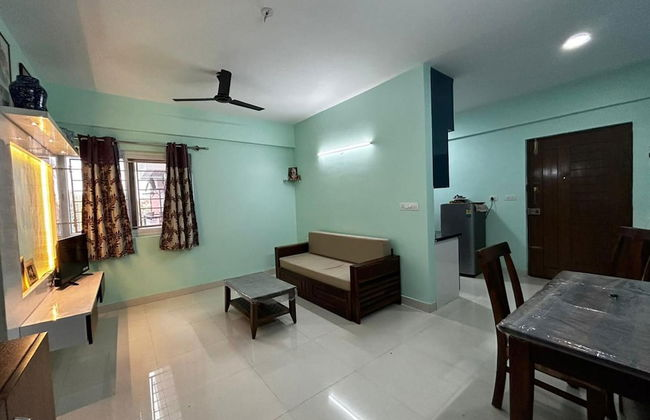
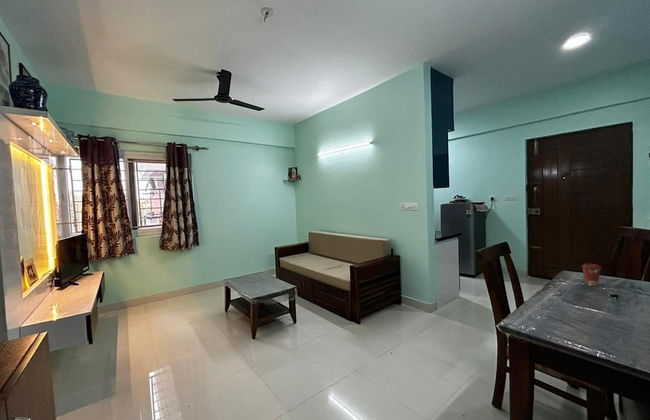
+ coffee cup (591, 274)
